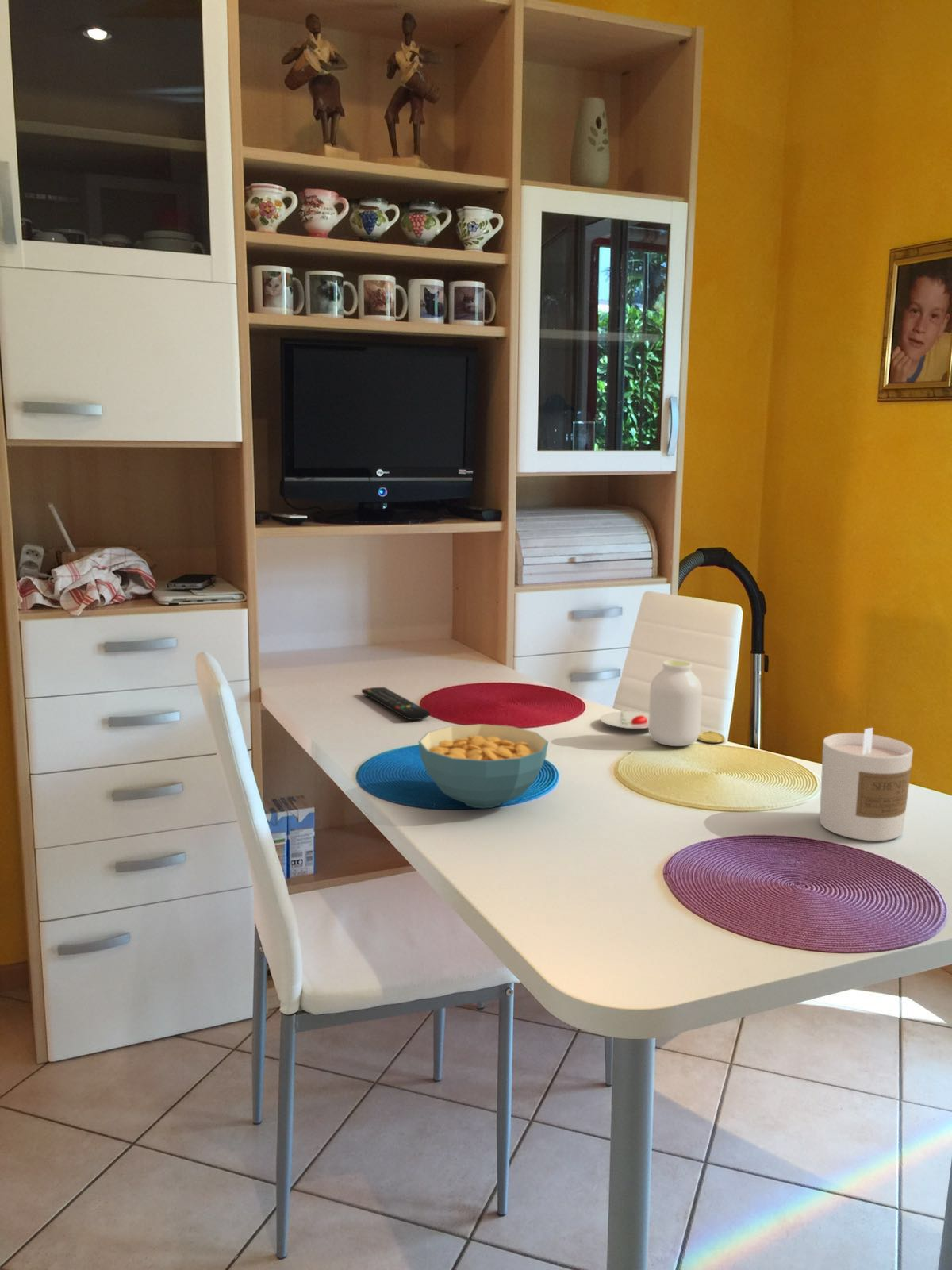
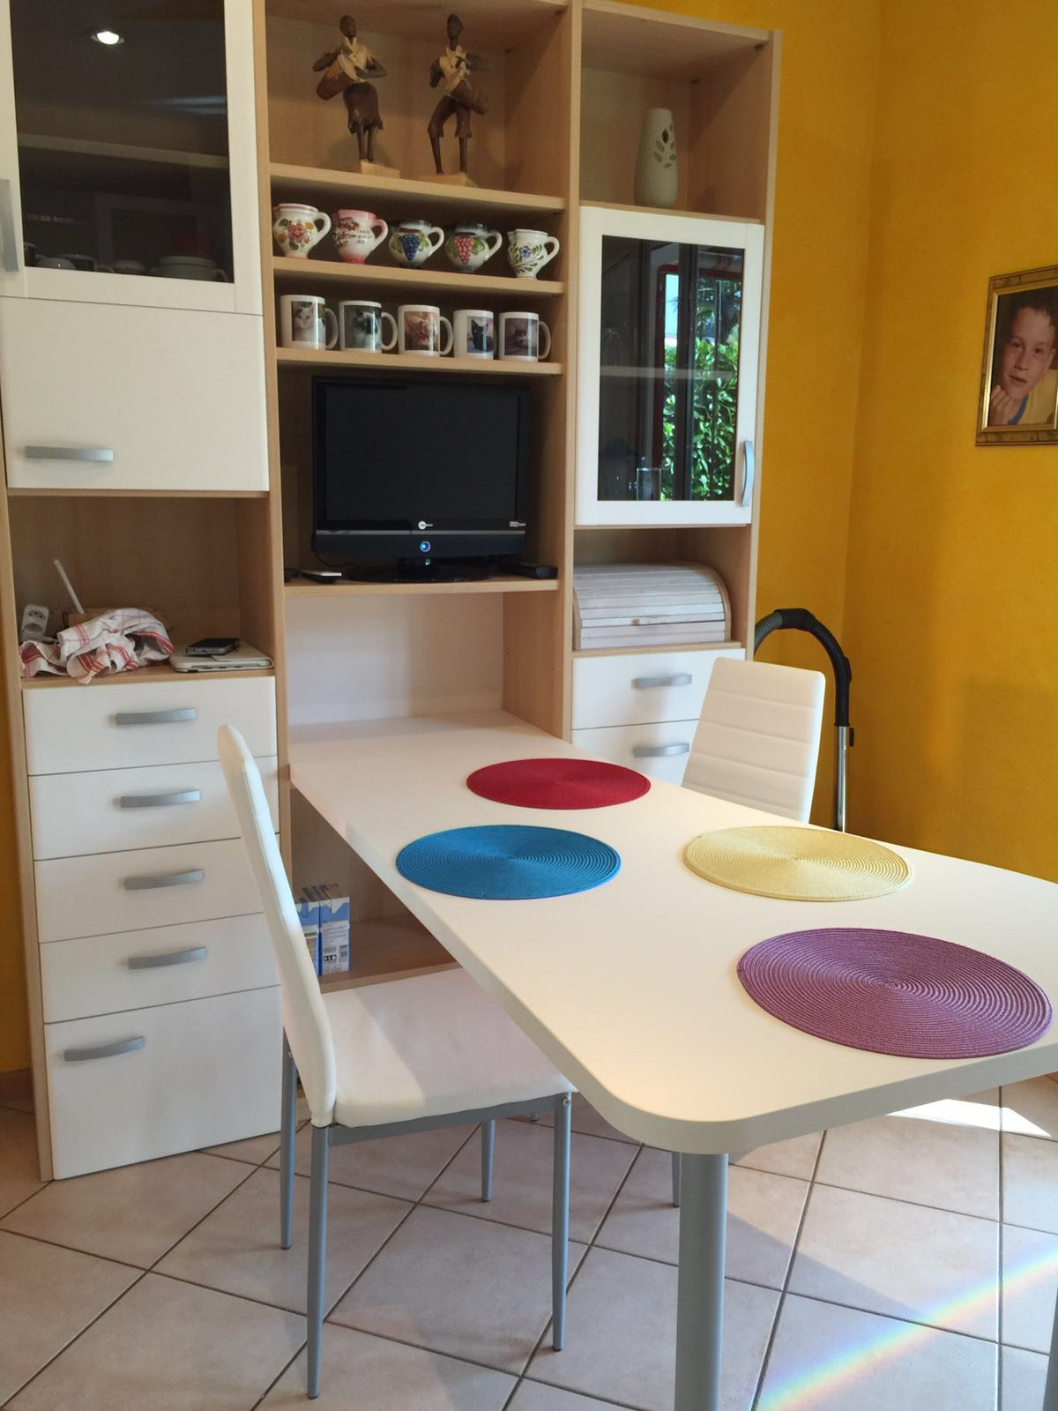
- remote control (393, 702)
- jar (658, 695)
- candle (864, 778)
- cereal bowl (482, 772)
